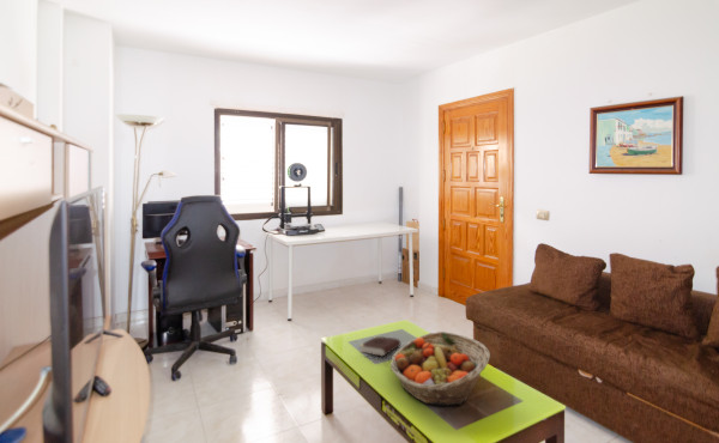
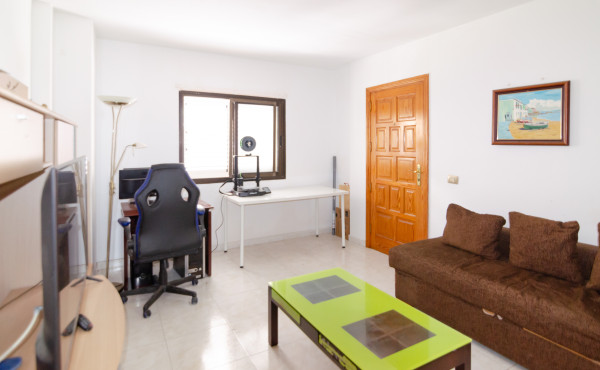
- book (380, 345)
- fruit basket (437, 365)
